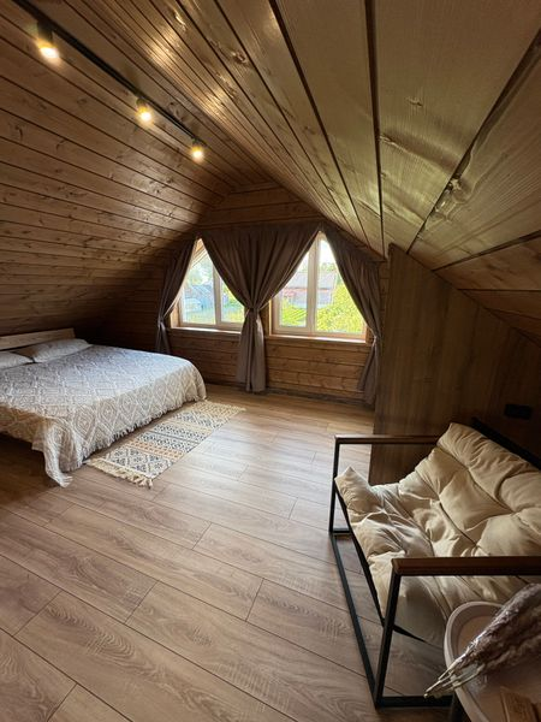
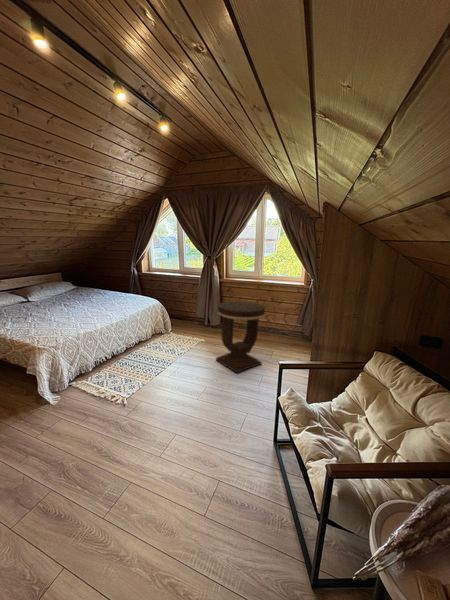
+ side table (245, 335)
